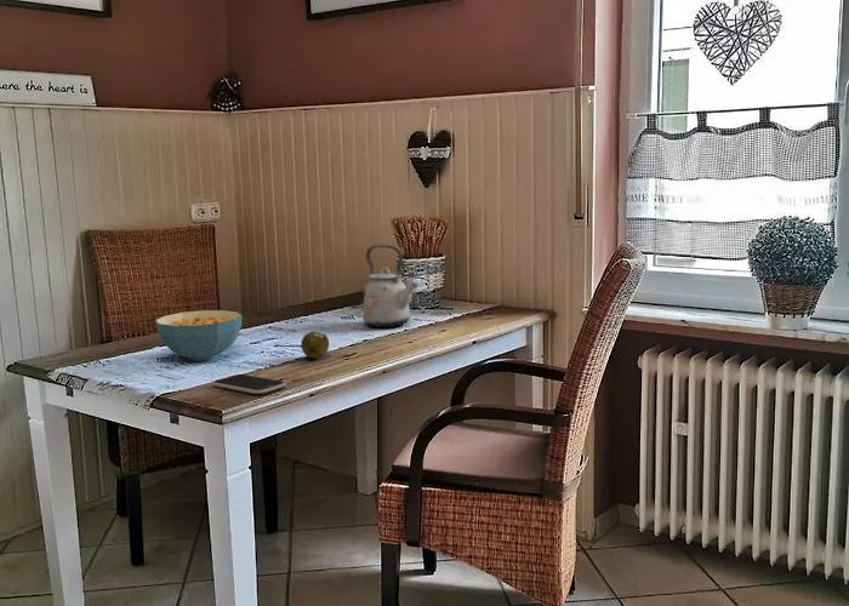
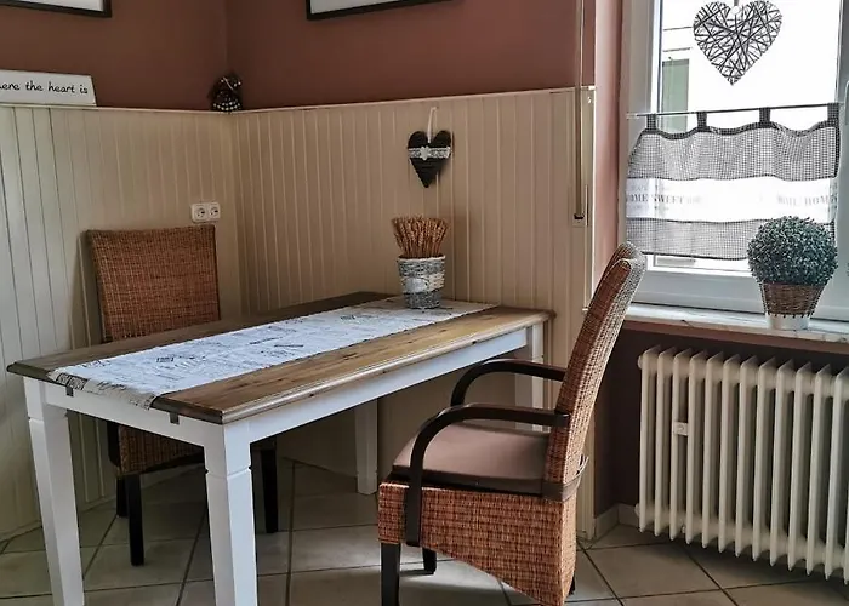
- smartphone (249, 383)
- kettle (392, 286)
- cereal bowl (200, 337)
- fruit (314, 344)
